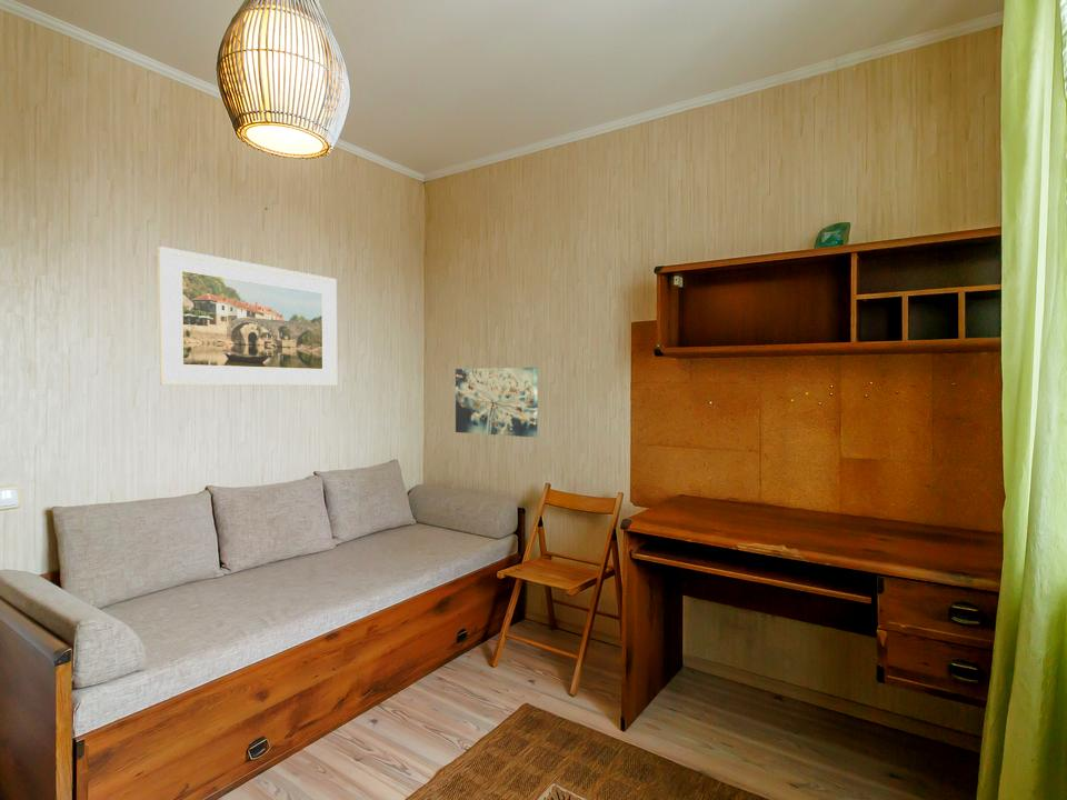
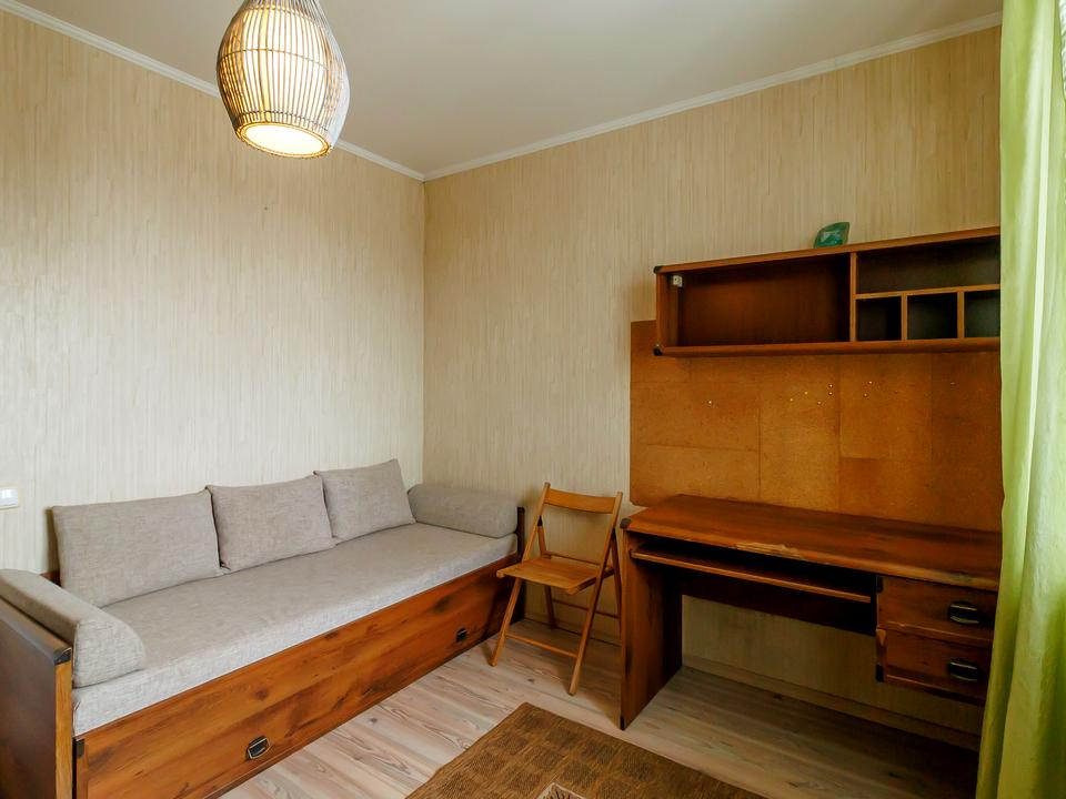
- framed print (259, 324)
- wall art (495, 401)
